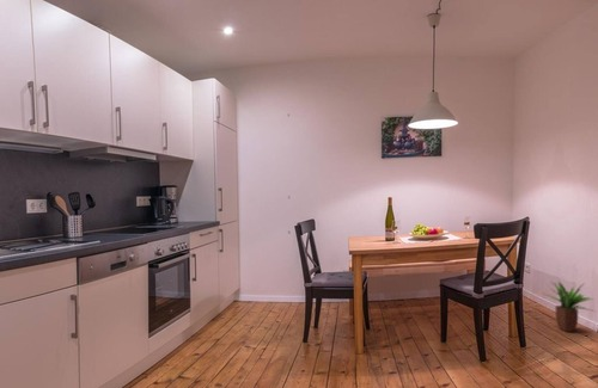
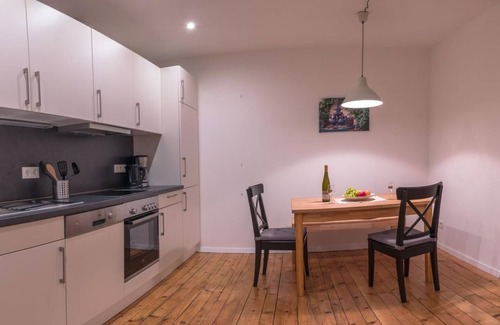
- potted plant (572, 304)
